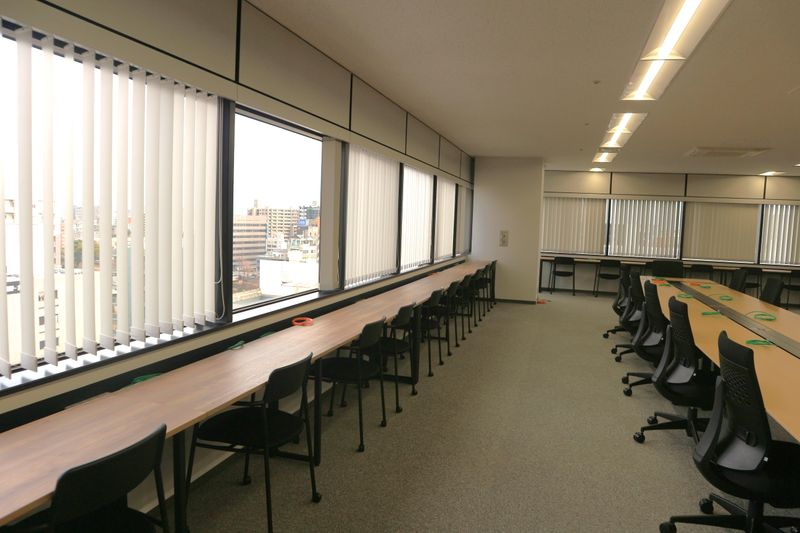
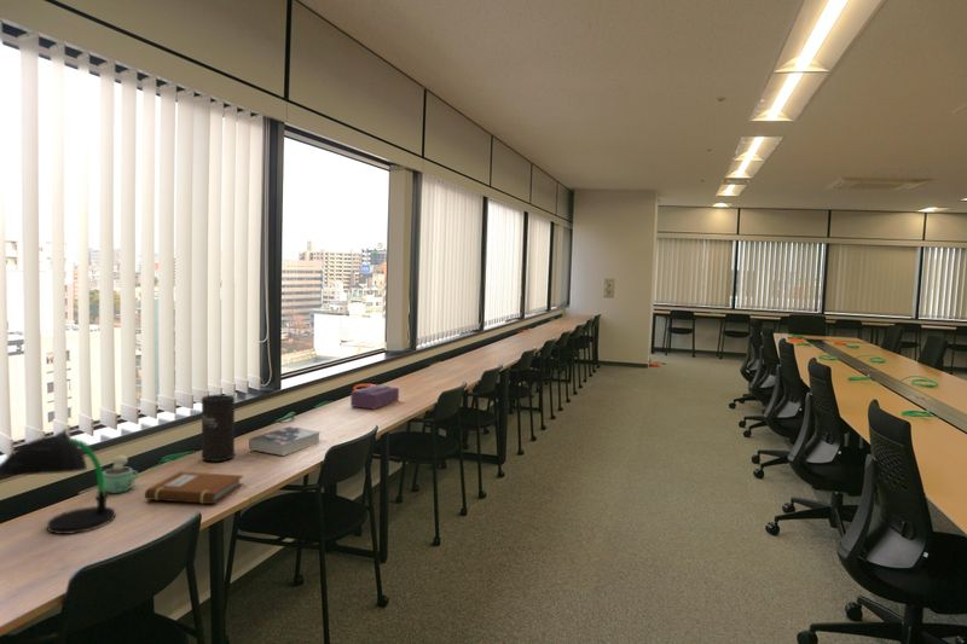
+ chocolate milk (121, 471)
+ notebook (193, 487)
+ tissue box (375, 396)
+ book (285, 440)
+ desk lamp (60, 472)
+ speaker (218, 427)
